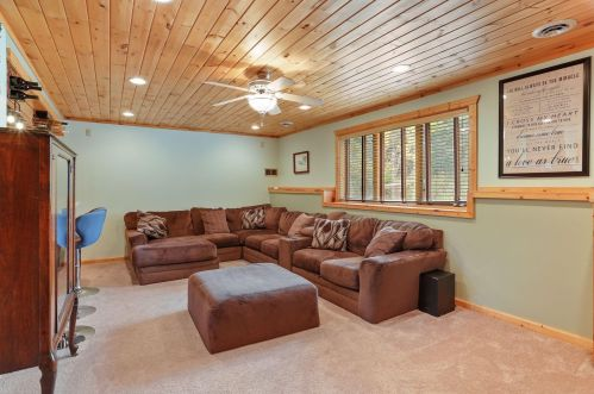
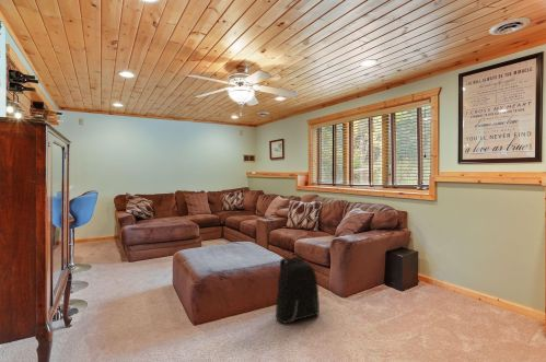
+ backpack (294, 285)
